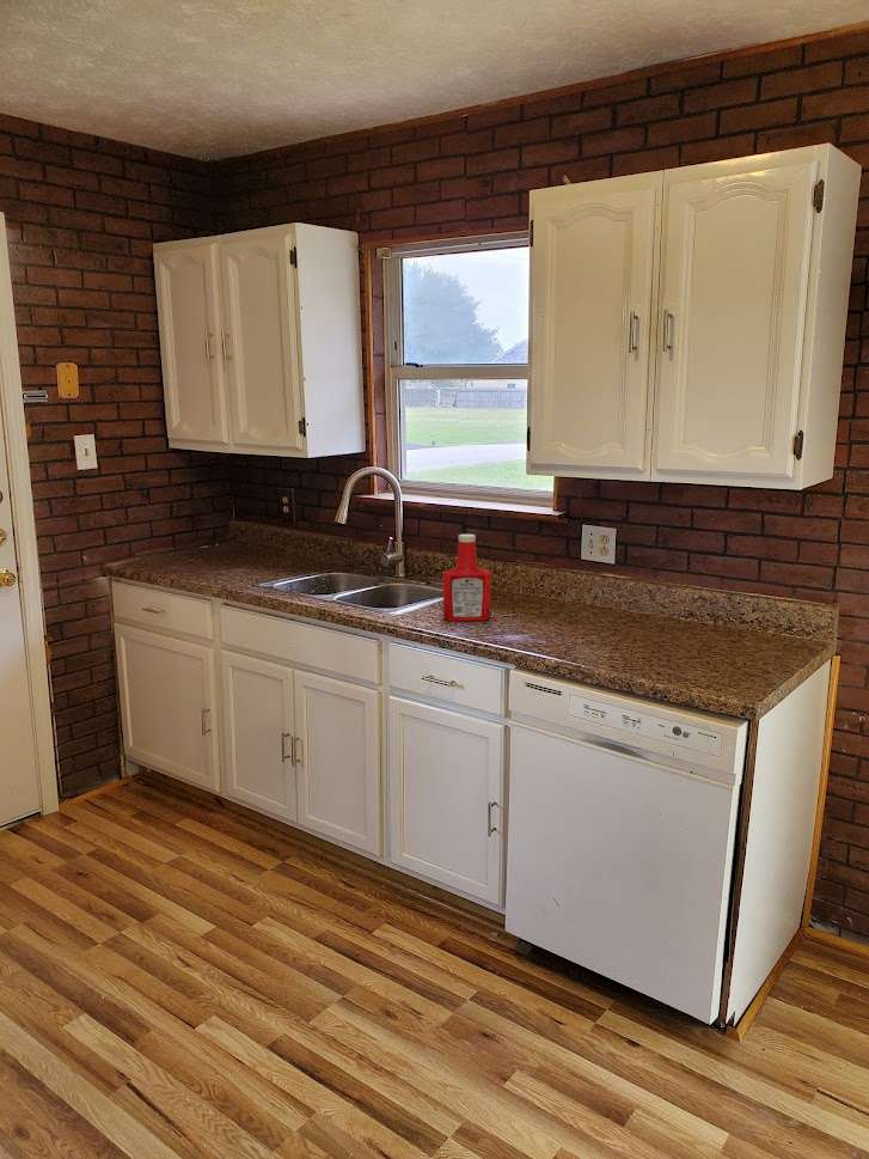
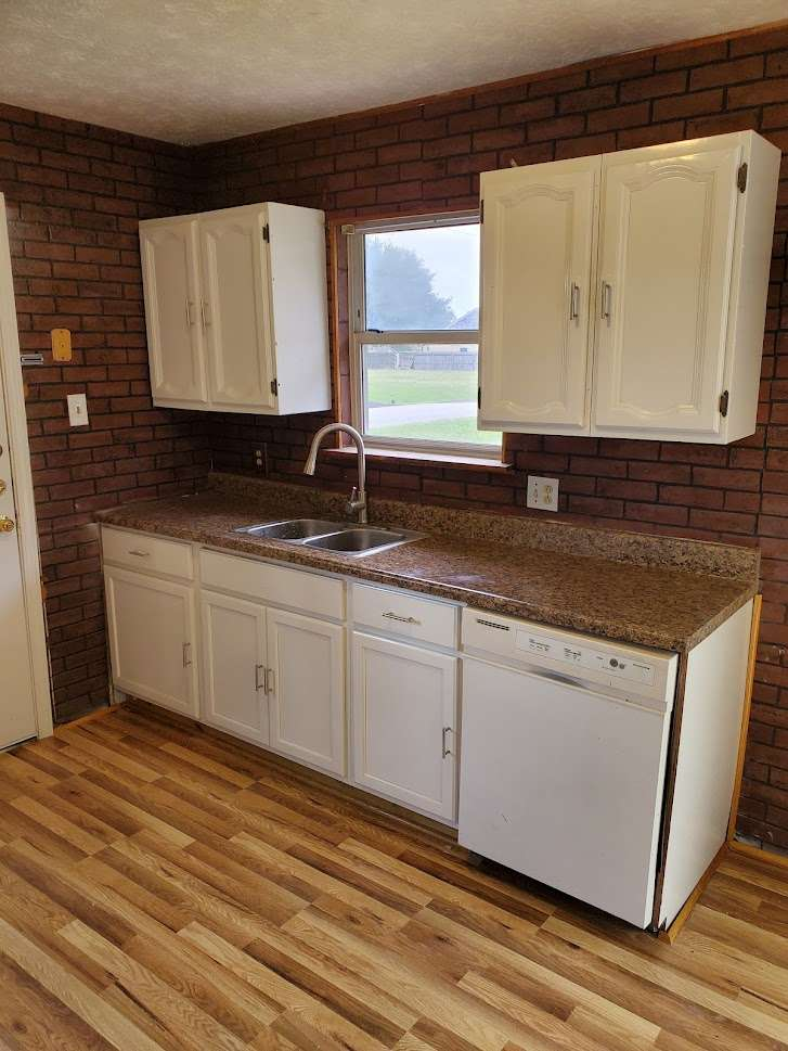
- soap bottle (466, 577)
